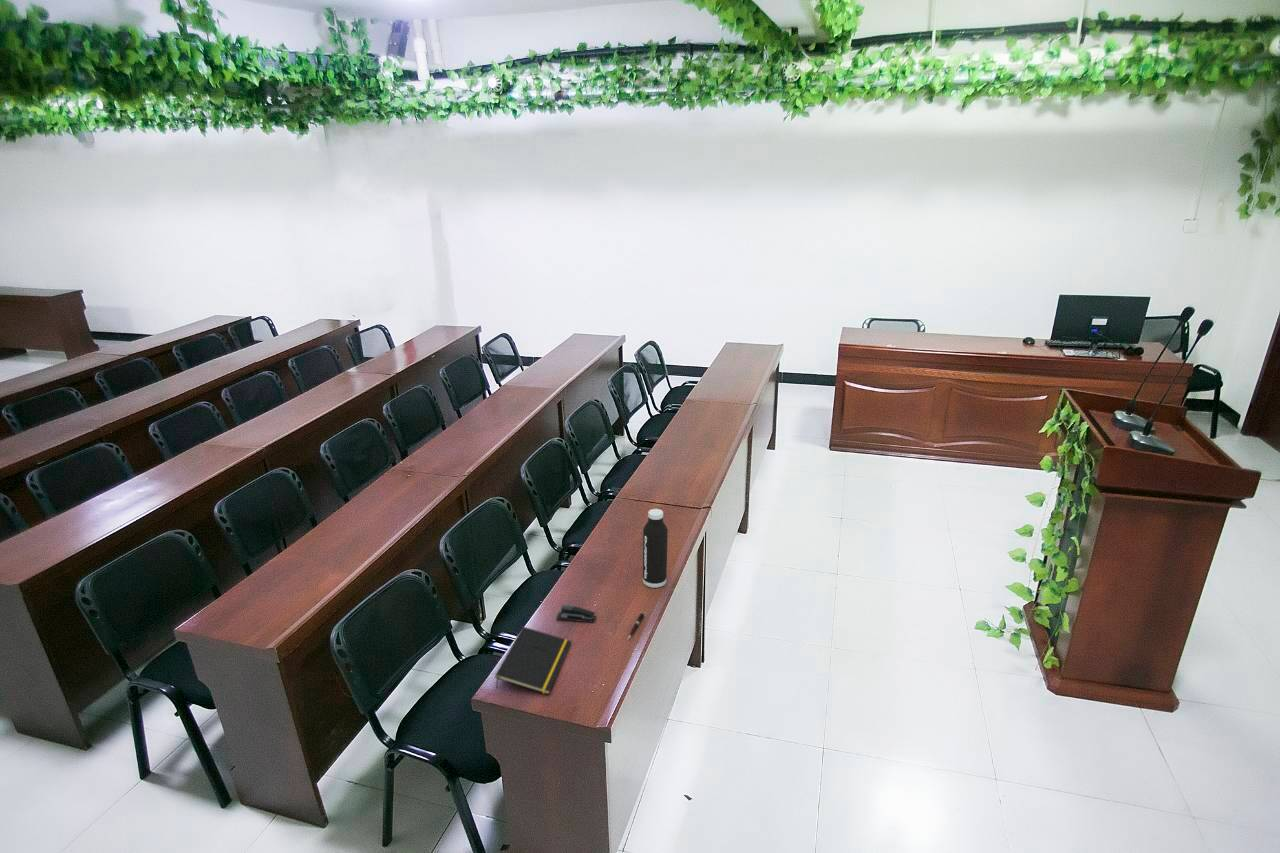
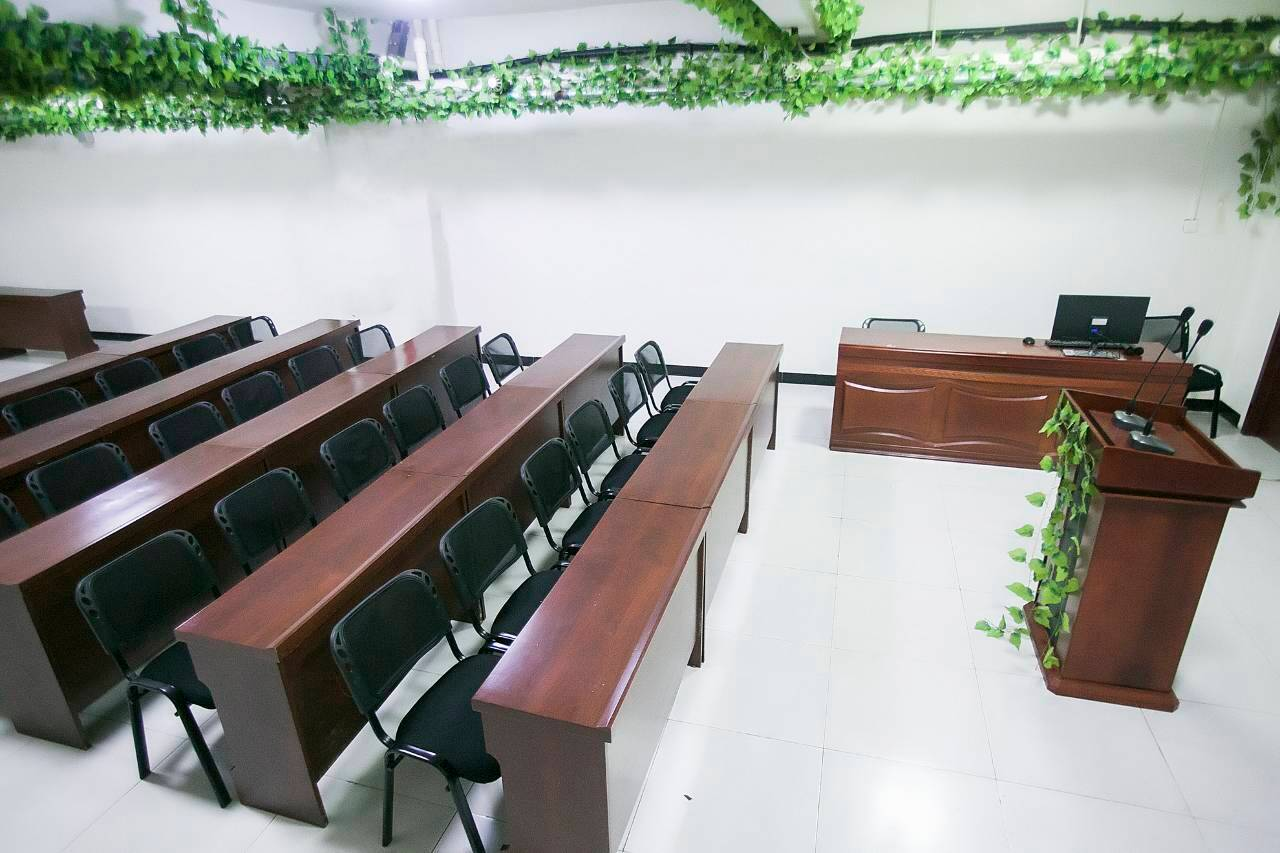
- pen (635, 625)
- notepad (535, 658)
- water bottle (655, 547)
- stapler (576, 613)
